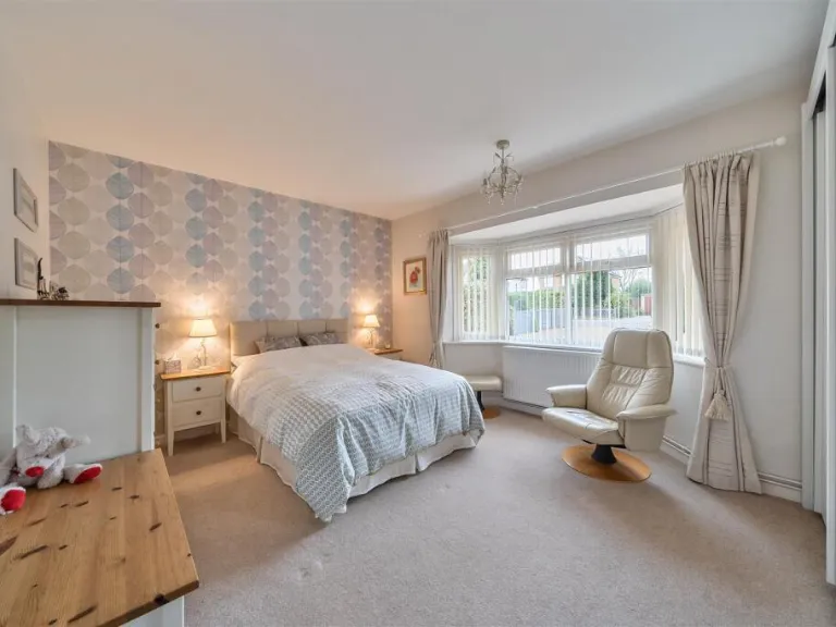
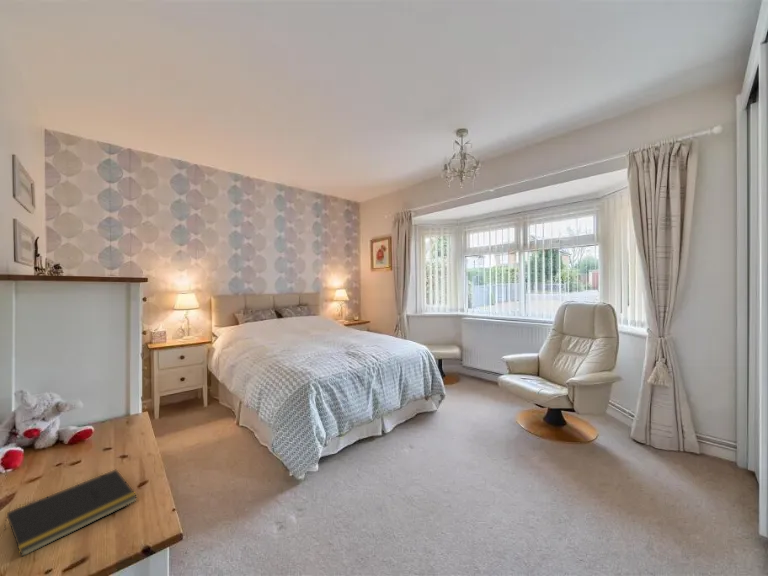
+ notepad (76, 506)
